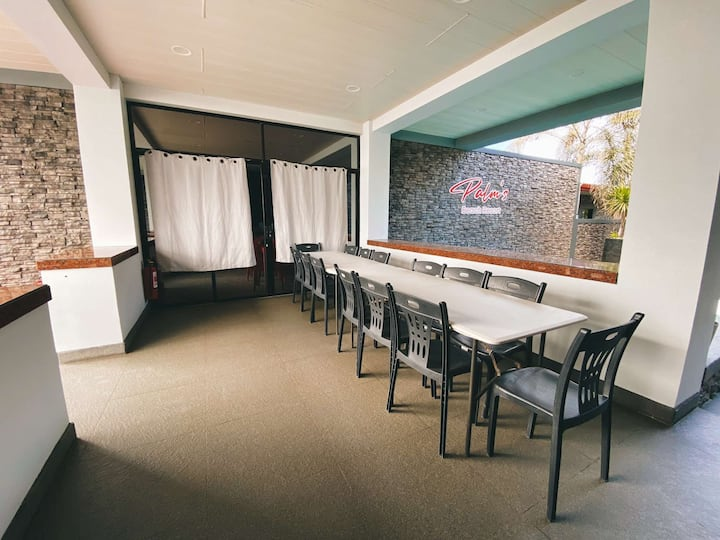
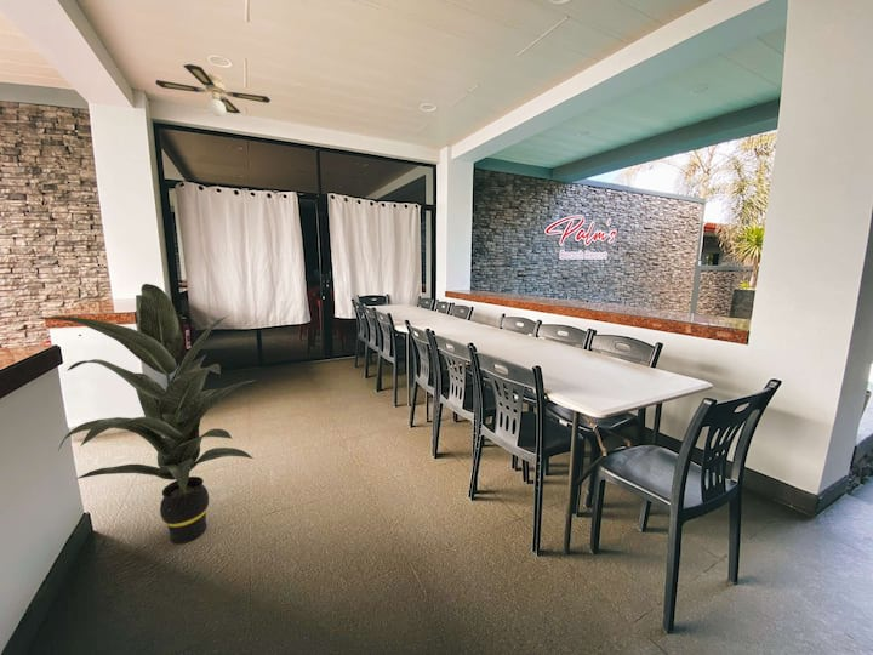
+ ceiling fan (216, 96)
+ indoor plant (164, 420)
